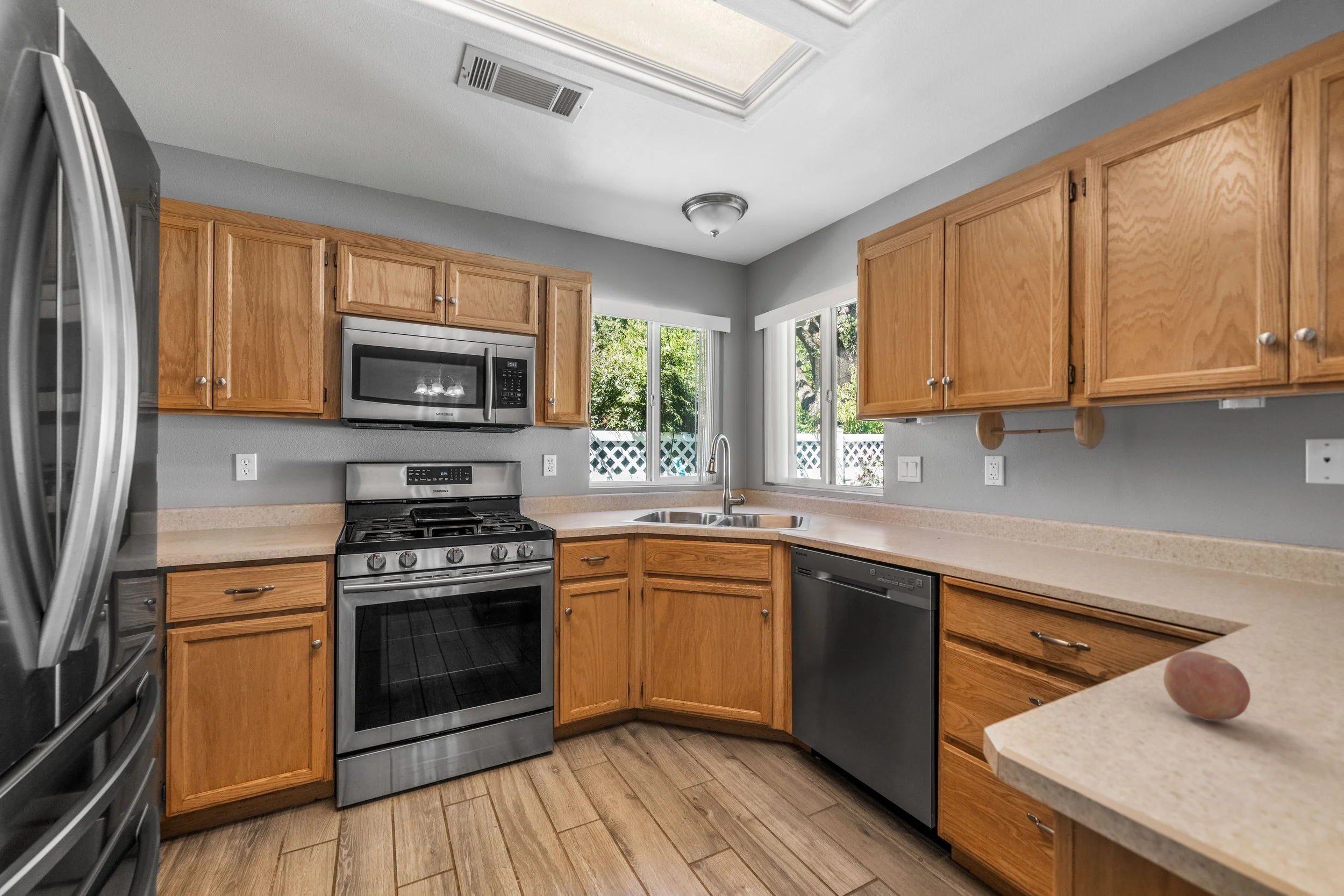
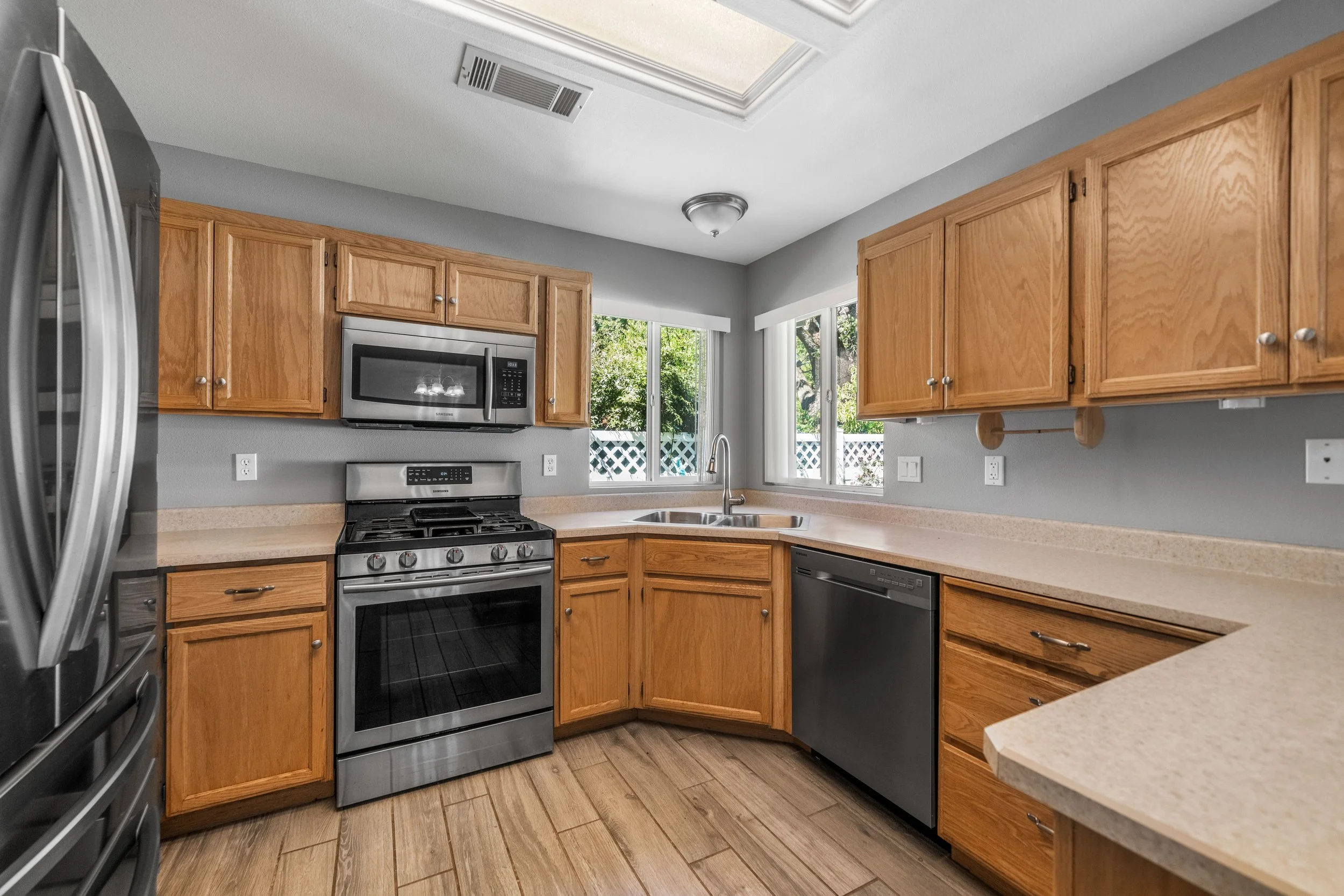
- fruit (1204, 685)
